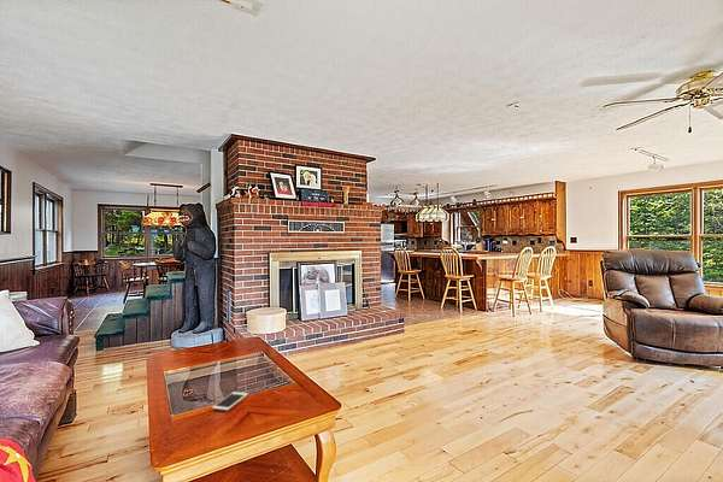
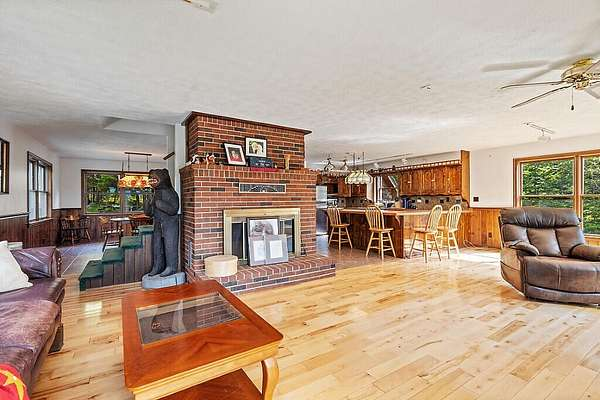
- cell phone (230, 400)
